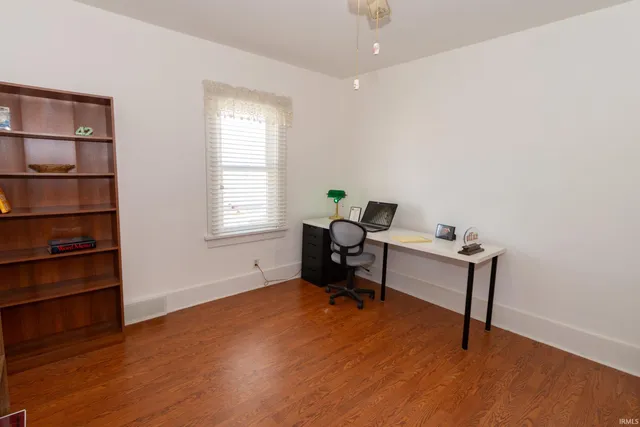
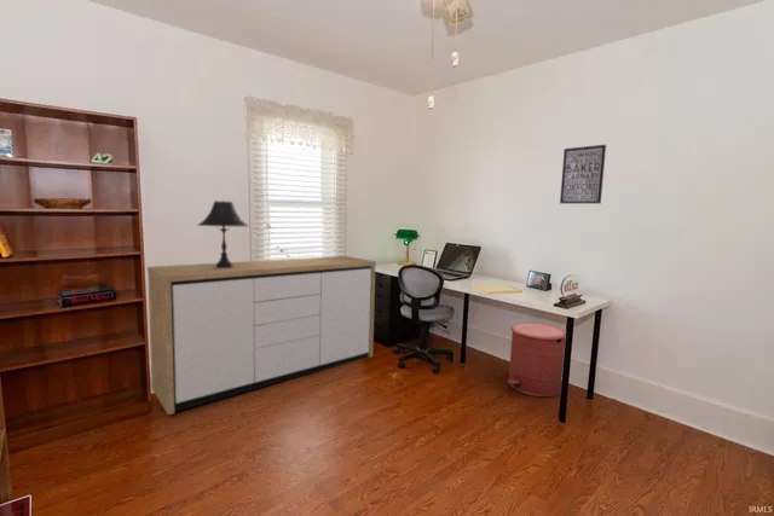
+ sideboard (275, 318)
+ wall art (582, 175)
+ trash can (536, 356)
+ table lamp (224, 233)
